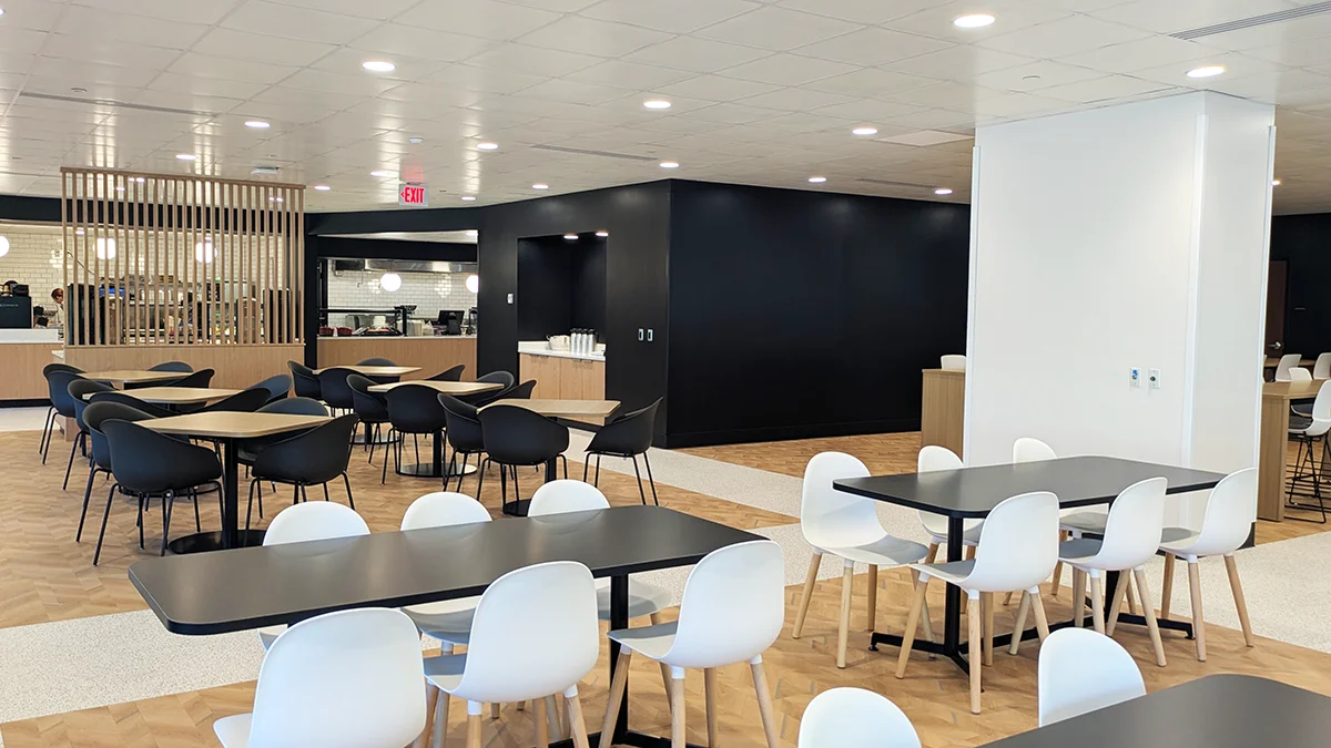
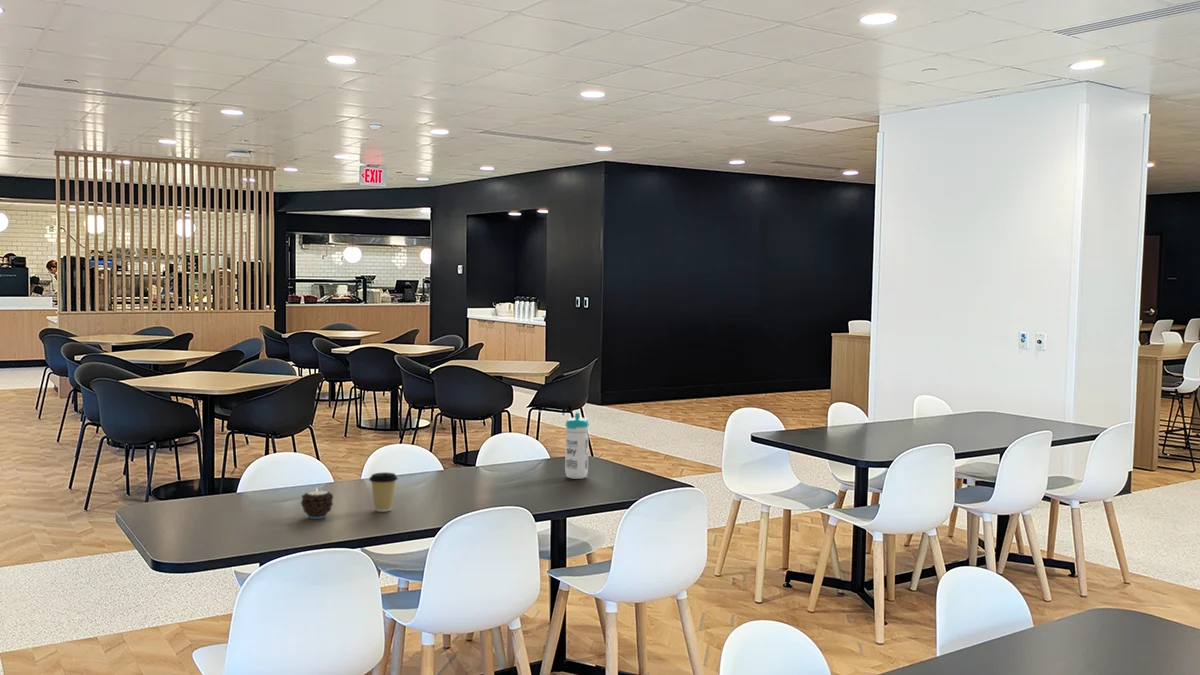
+ coffee cup (383, 491)
+ candle (317, 502)
+ water bottle (576, 444)
